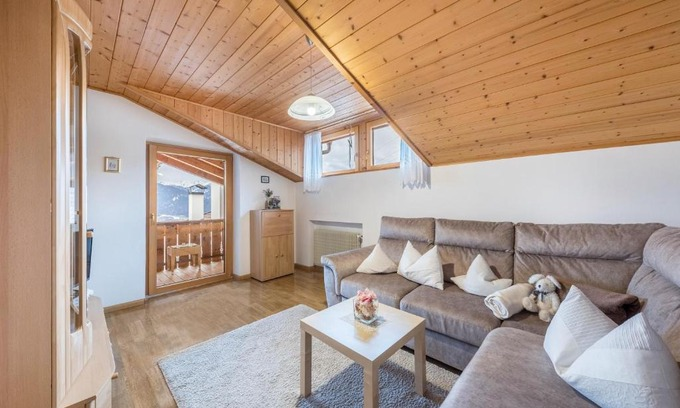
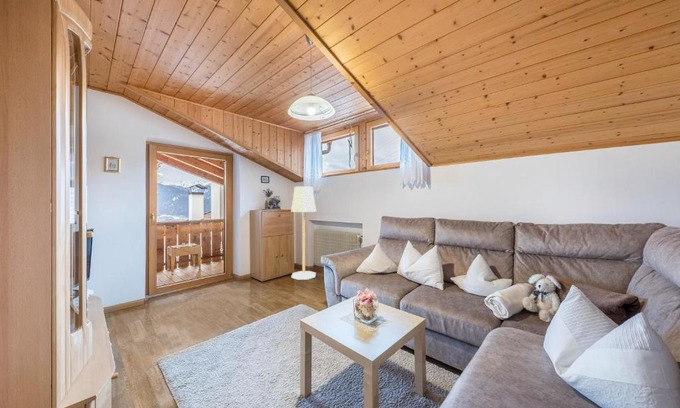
+ floor lamp (303, 231)
